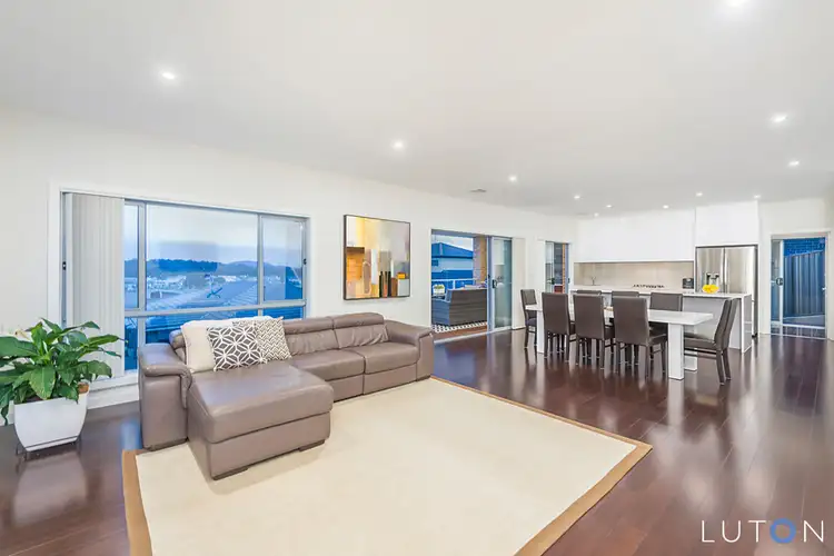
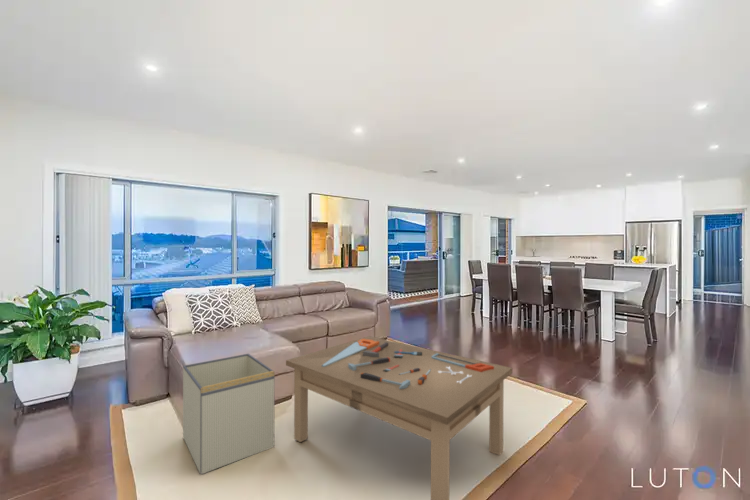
+ storage bin (227, 404)
+ coffee table (395, 402)
